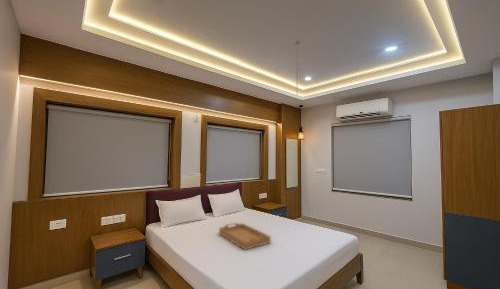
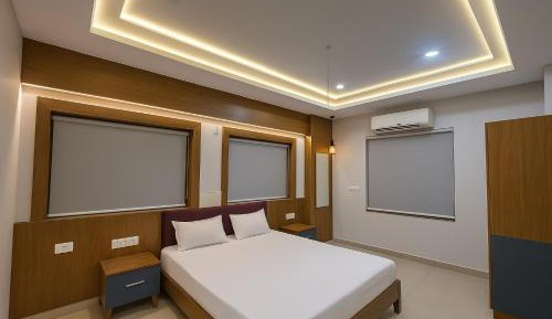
- serving tray (243, 233)
